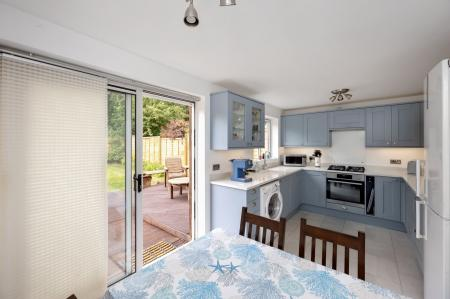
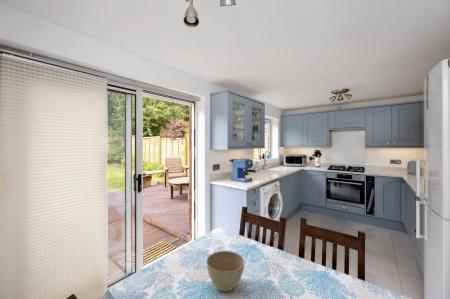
+ flower pot (225, 272)
